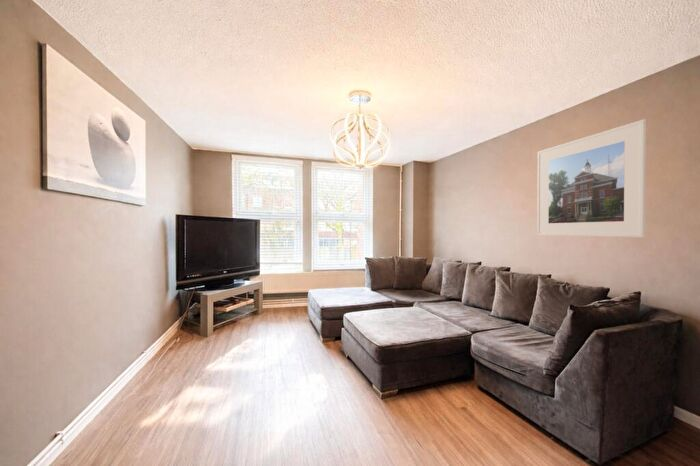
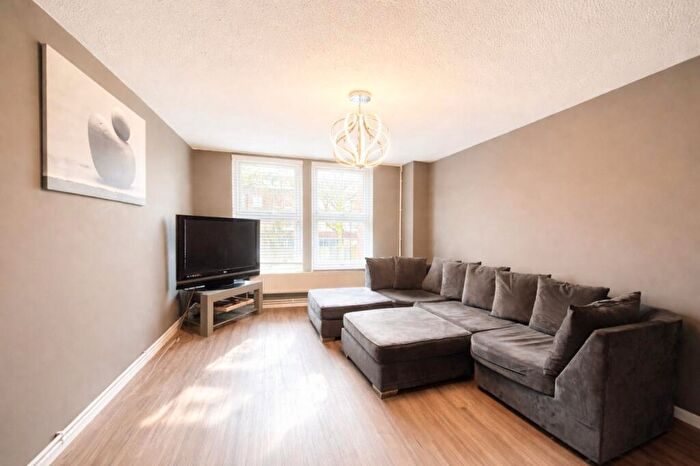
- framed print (582, 187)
